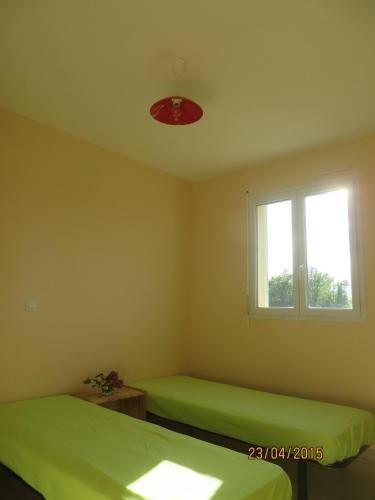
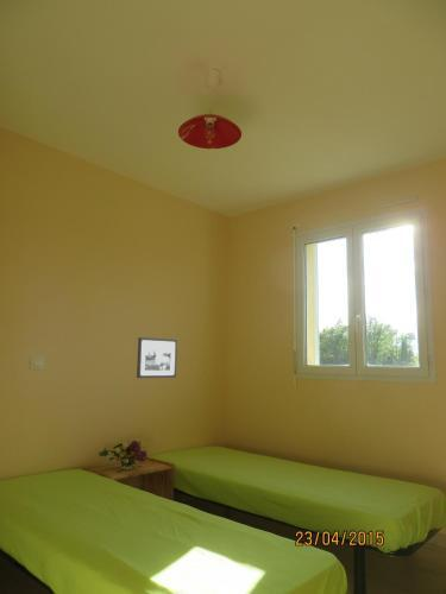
+ picture frame (157, 358)
